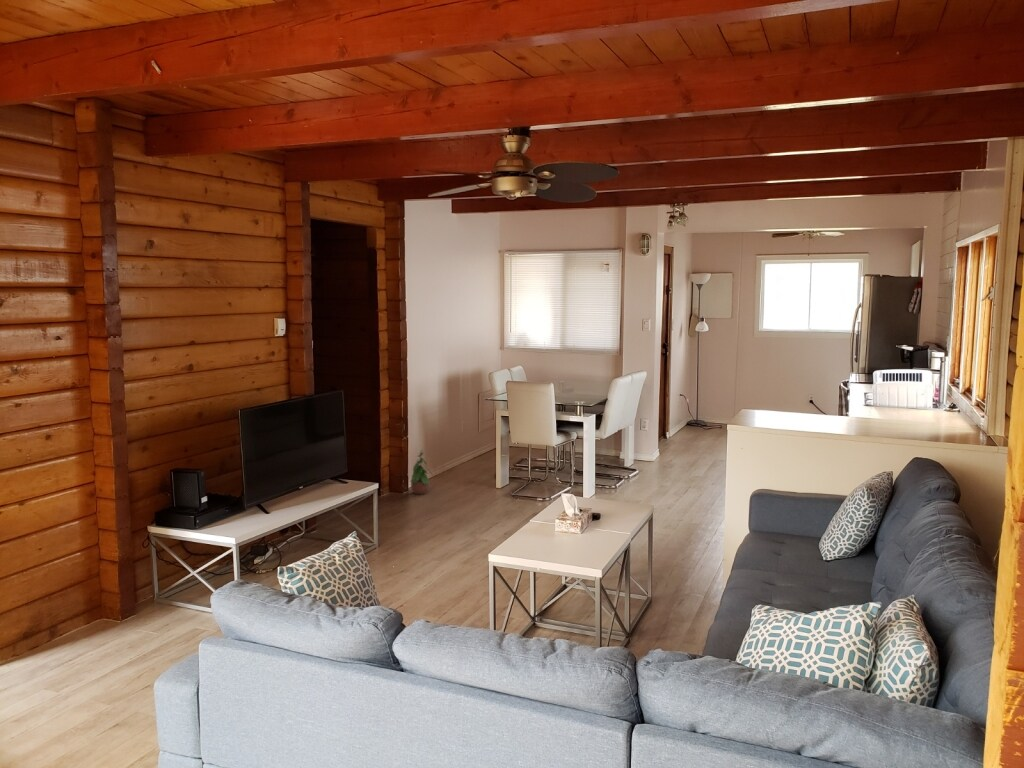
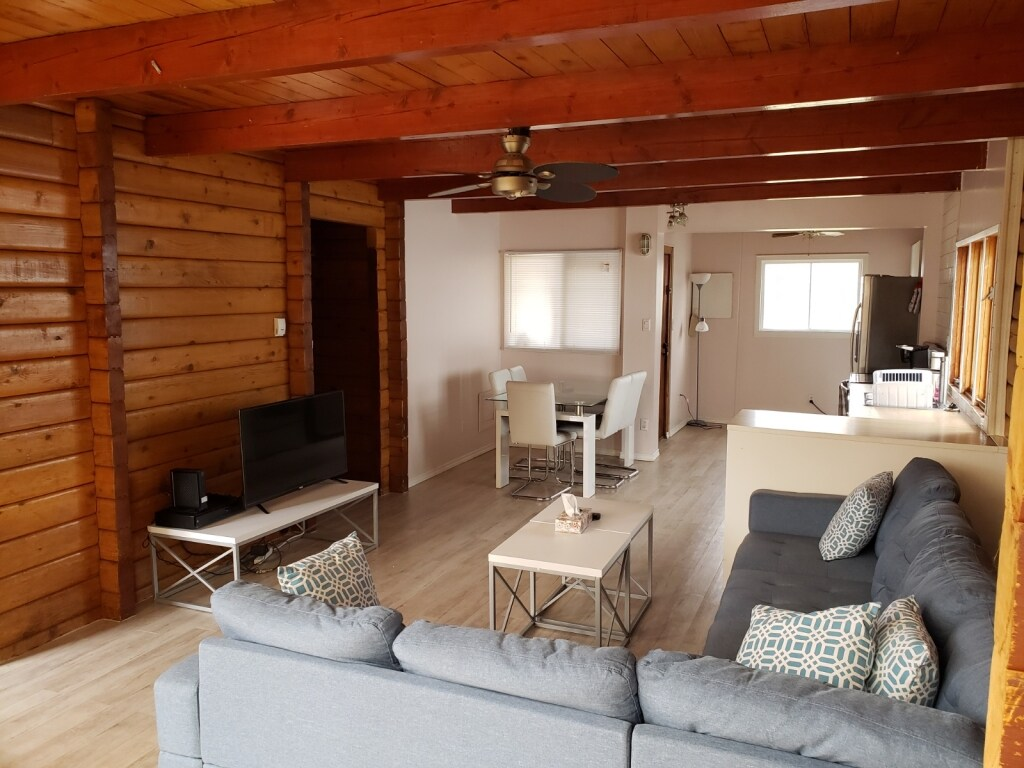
- potted plant (421, 471)
